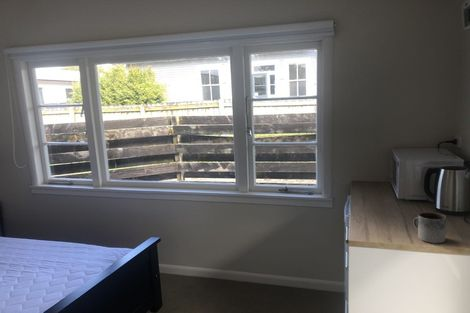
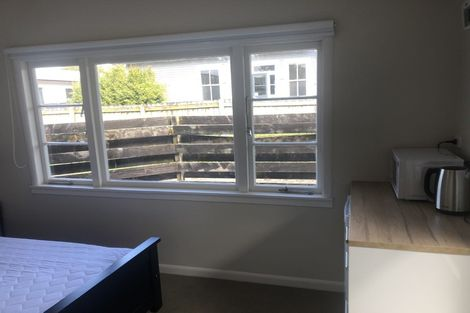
- mug (427, 226)
